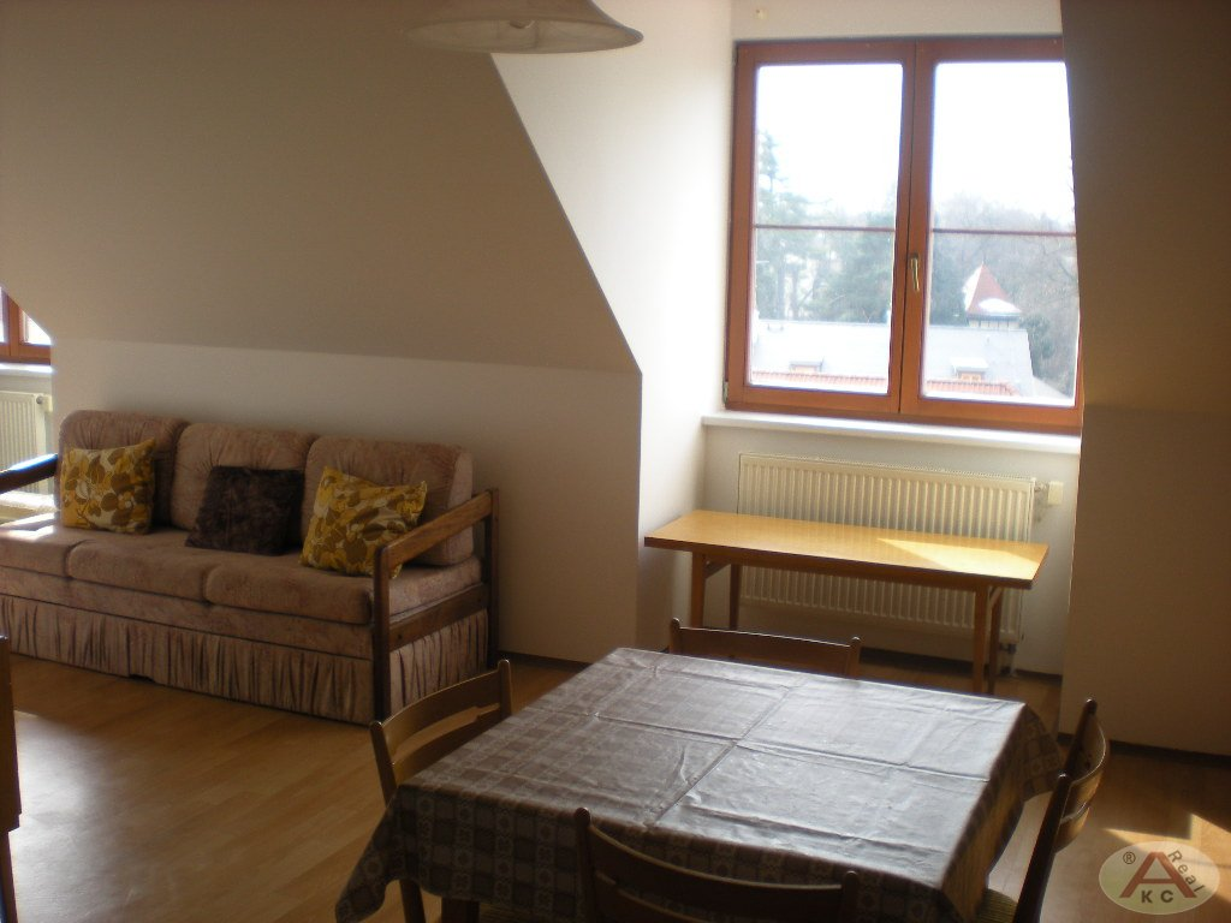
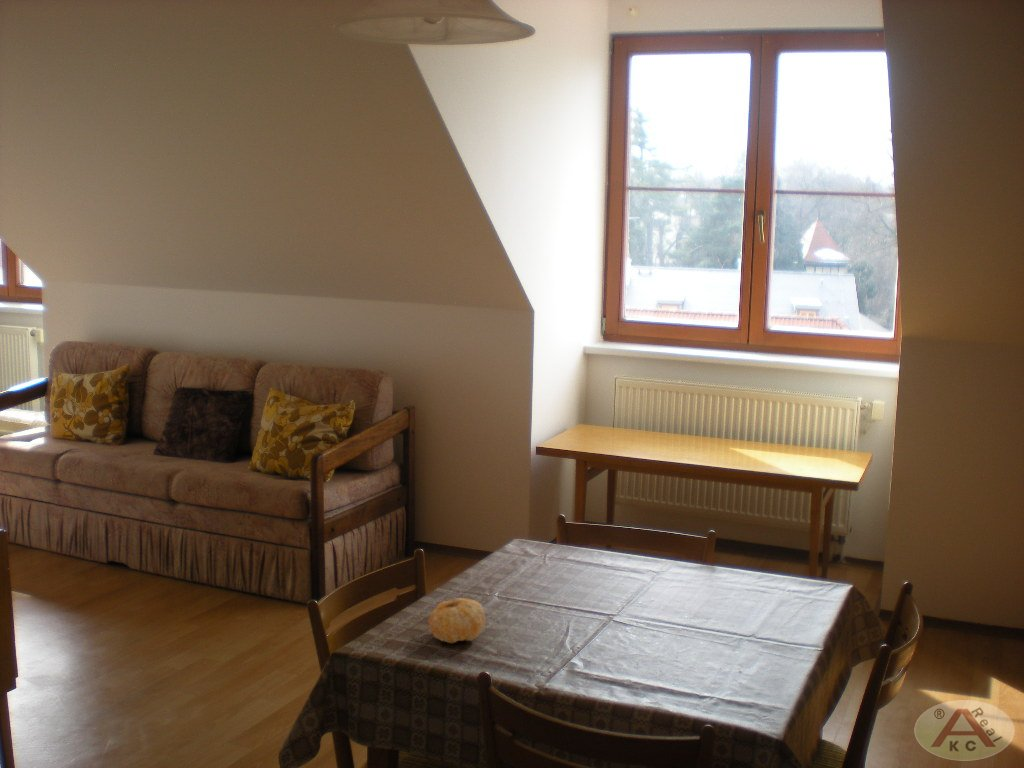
+ fruit (457, 618)
